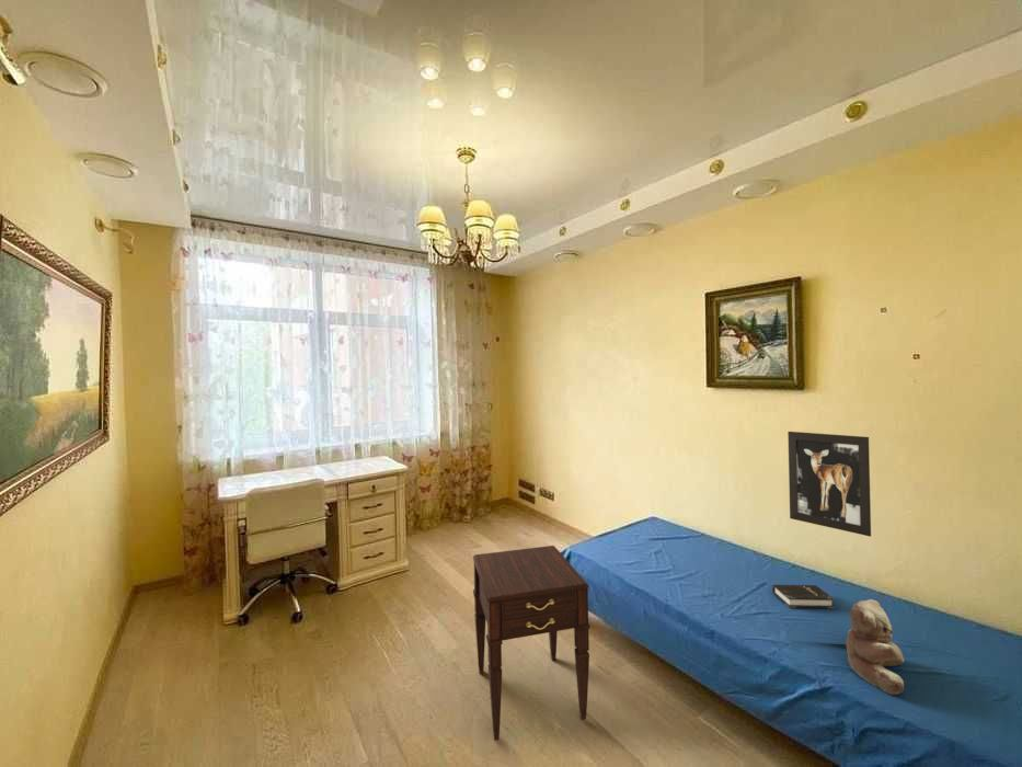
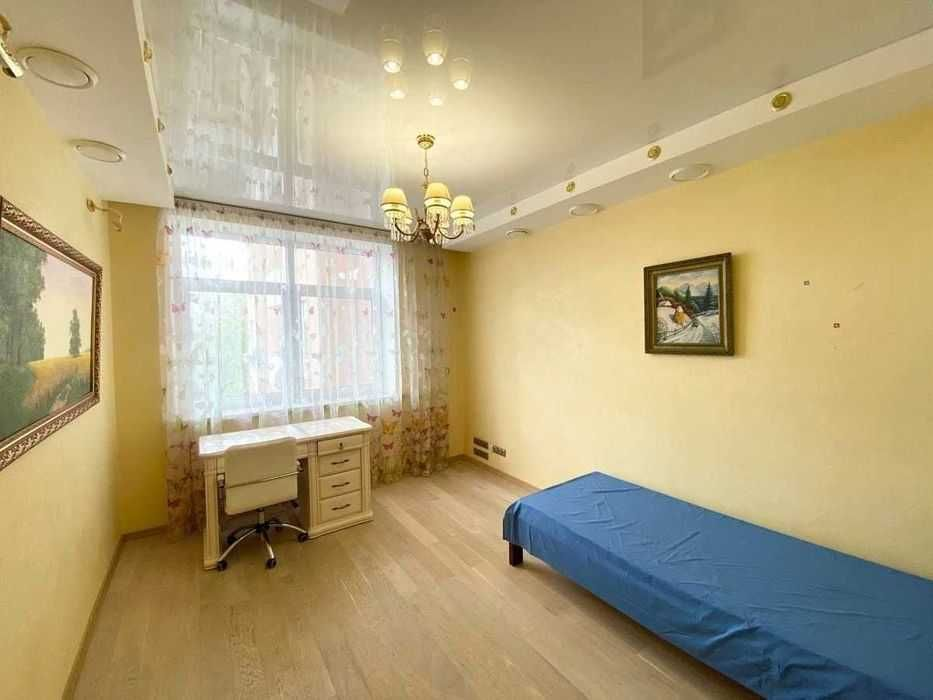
- teddy bear (884, 641)
- hardback book (802, 595)
- wall art (826, 480)
- nightstand (527, 631)
